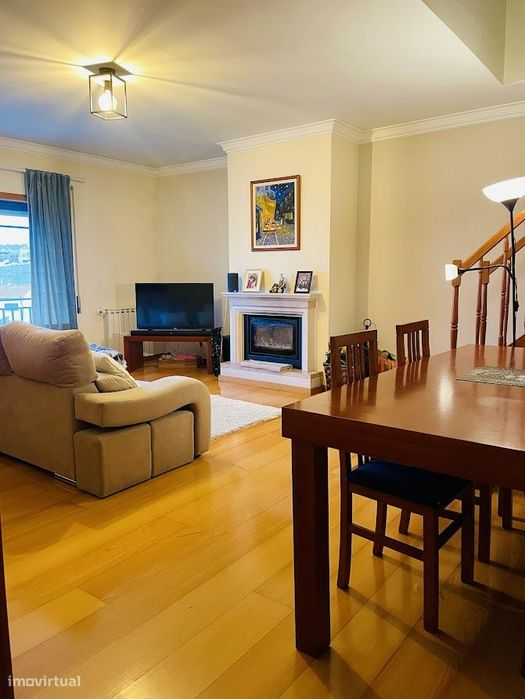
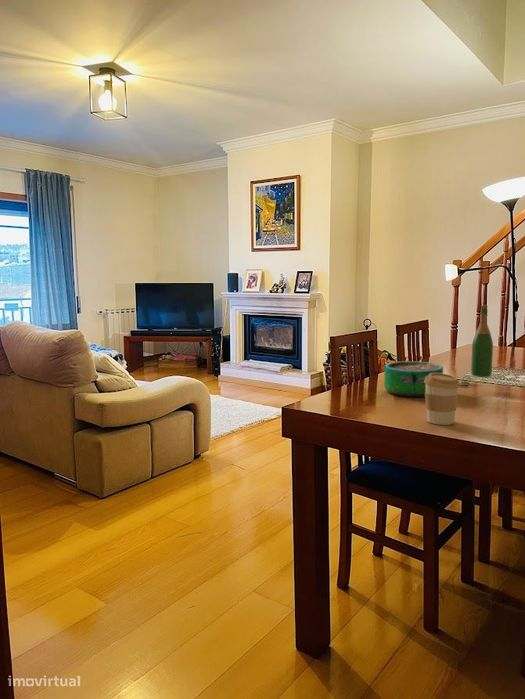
+ coffee cup (441, 398)
+ wine bottle (476, 345)
+ decorative bowl (412, 378)
